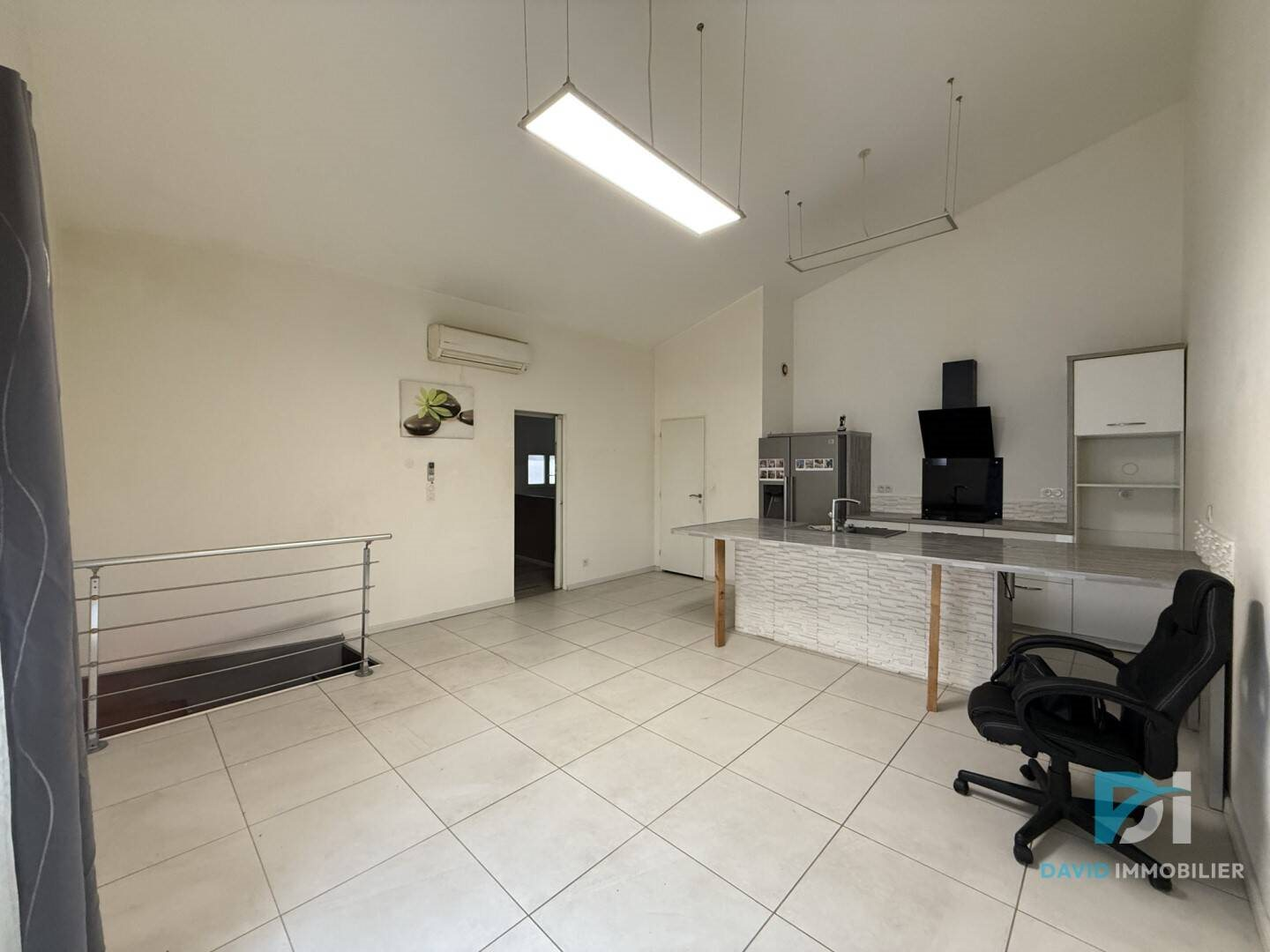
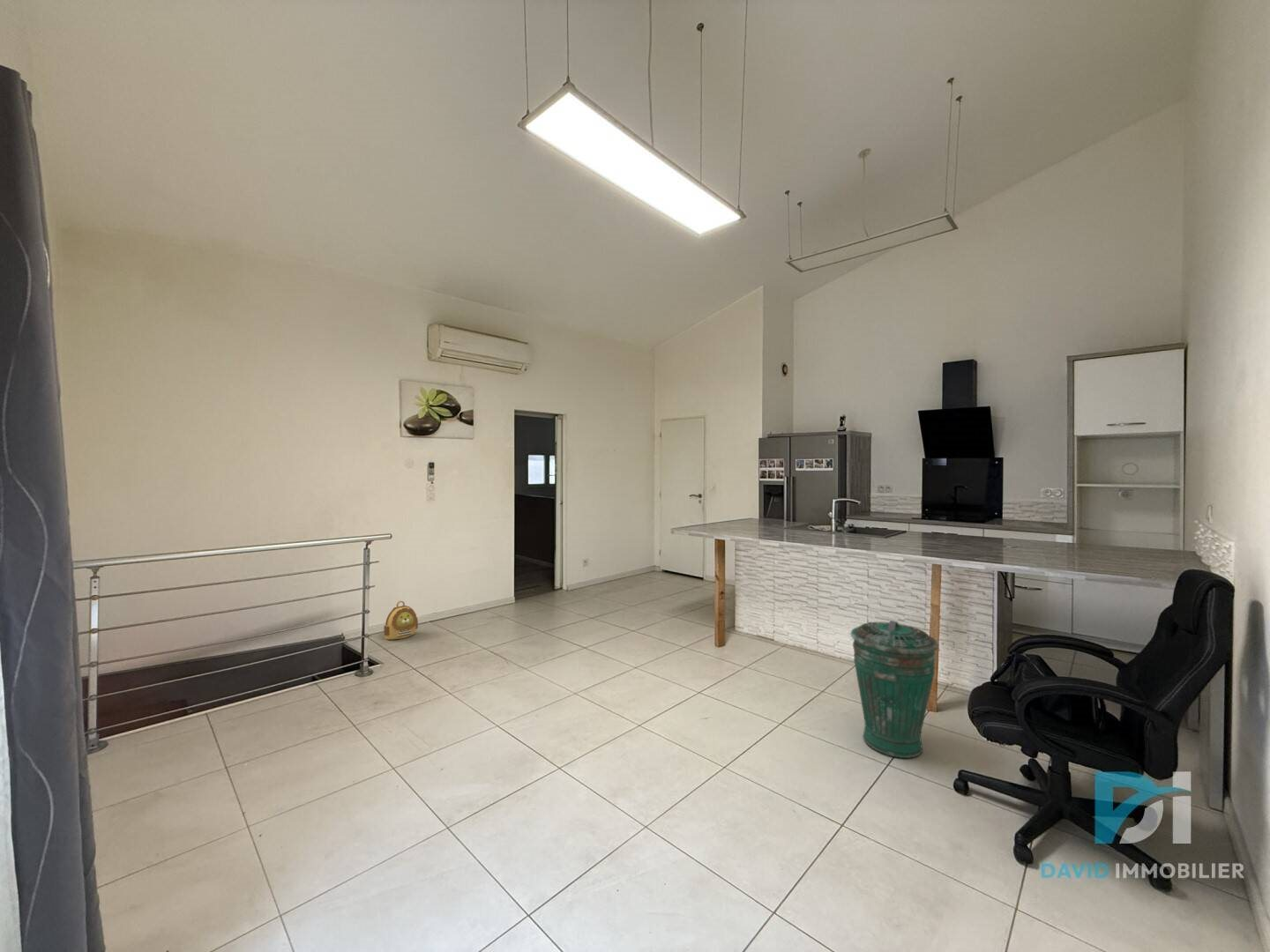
+ trash can (893, 682)
+ backpack (400, 619)
